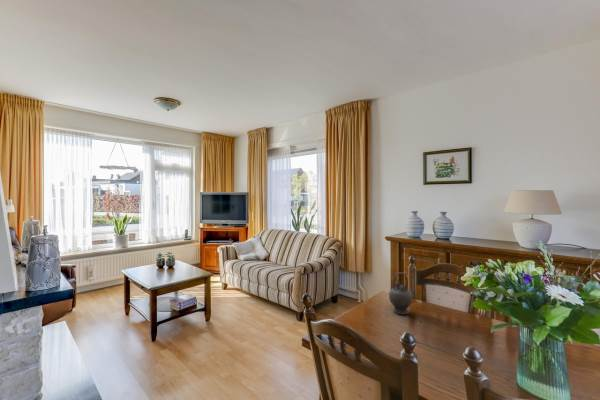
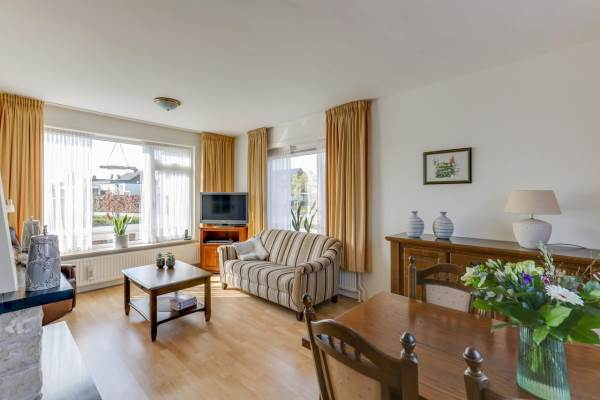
- teapot (403, 292)
